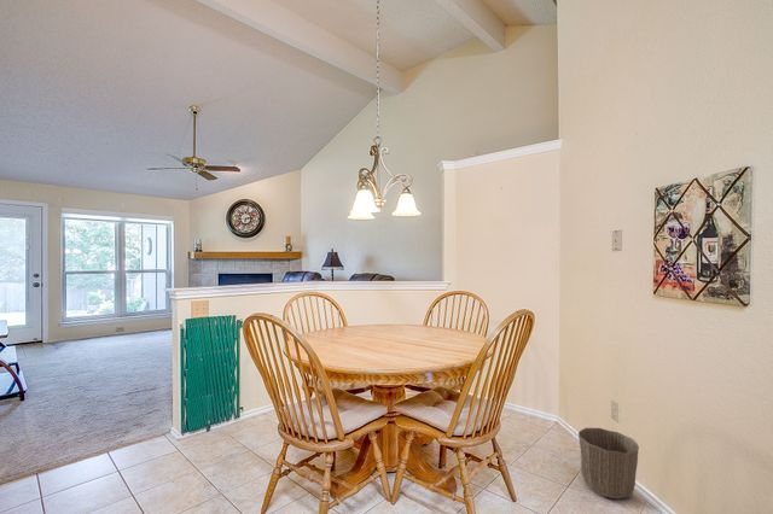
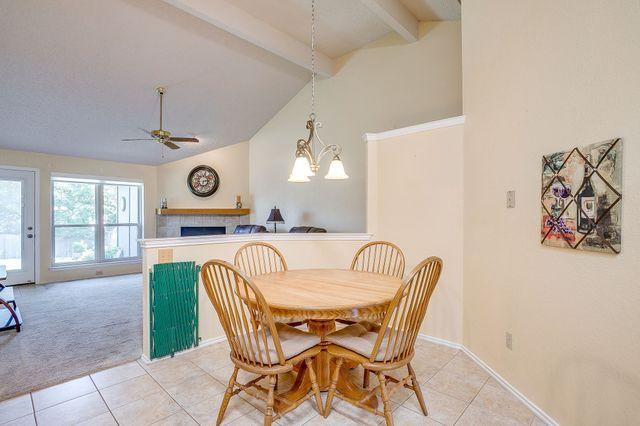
- waste basket (608, 463)
